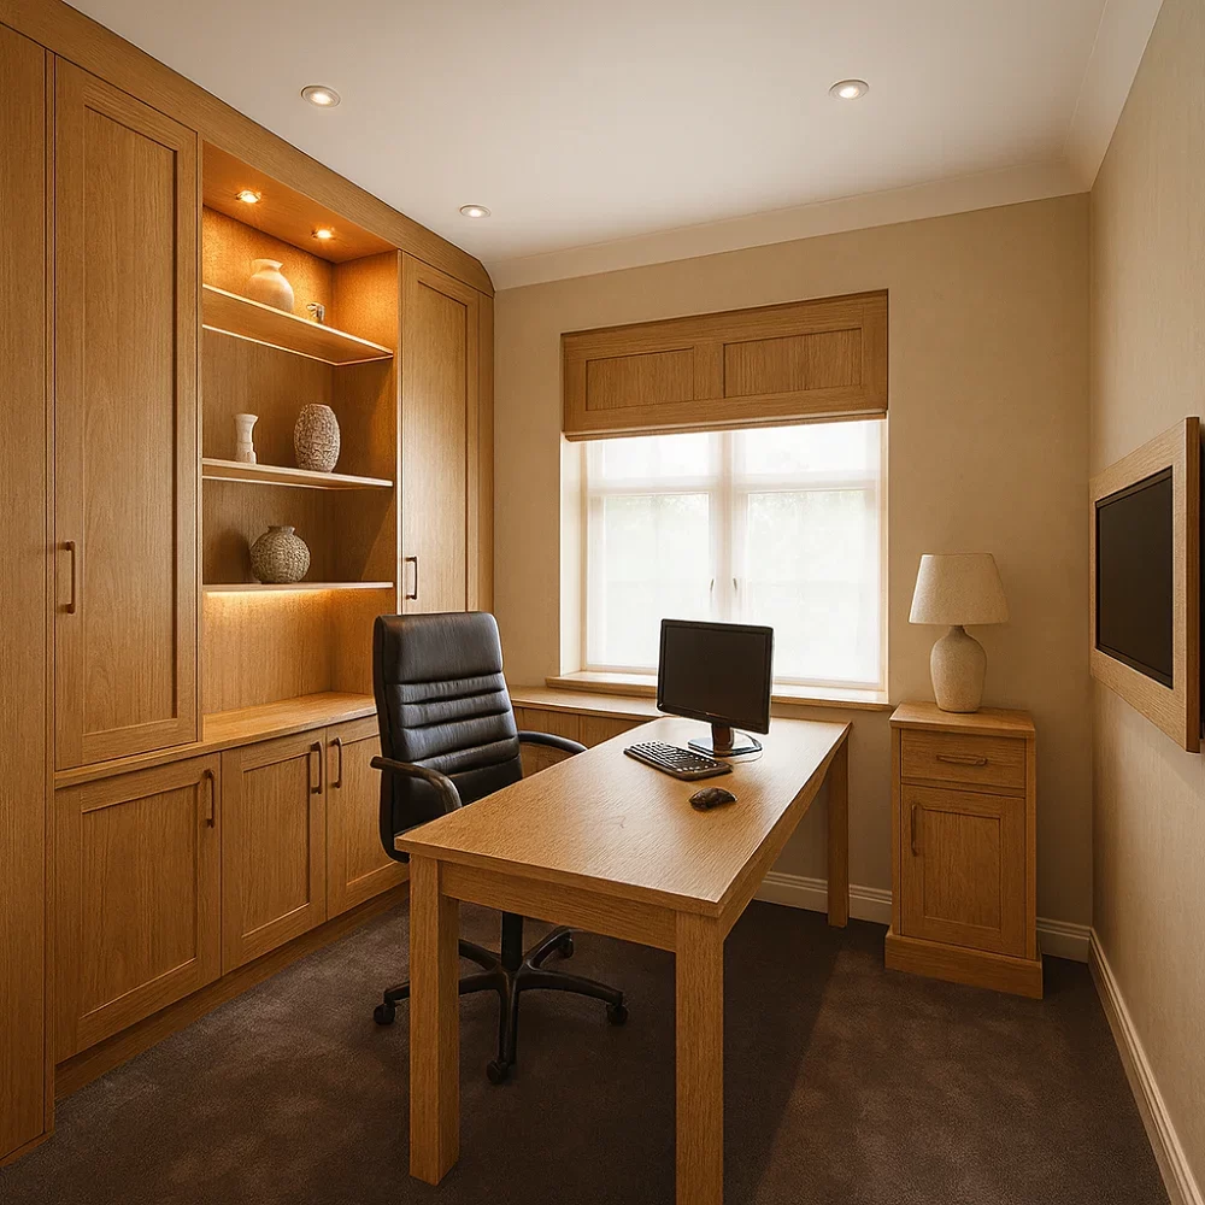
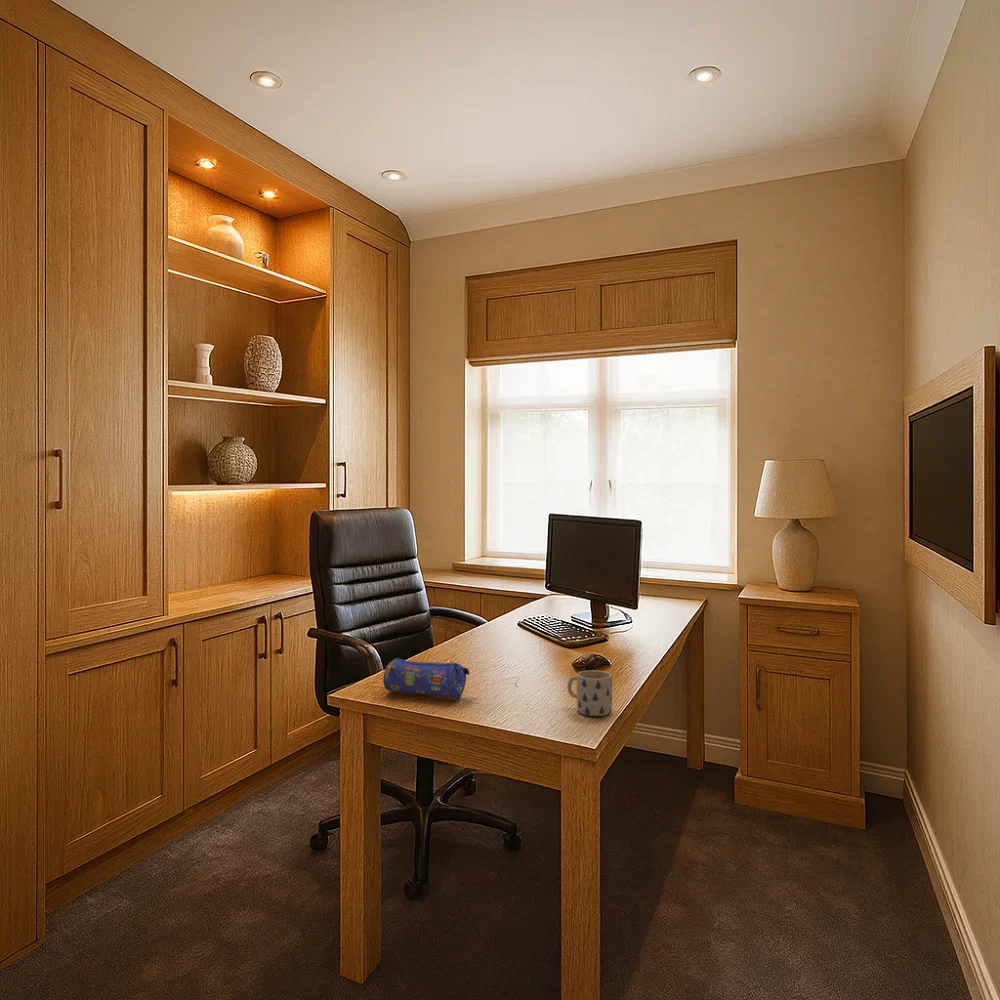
+ pencil case (425, 677)
+ mug (588, 691)
